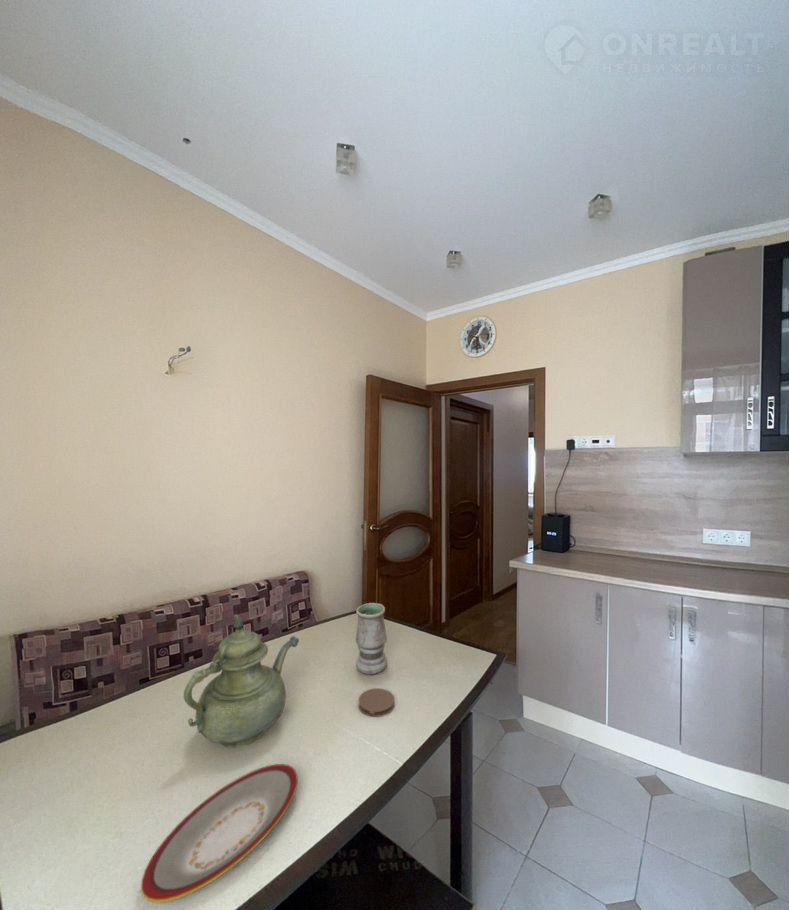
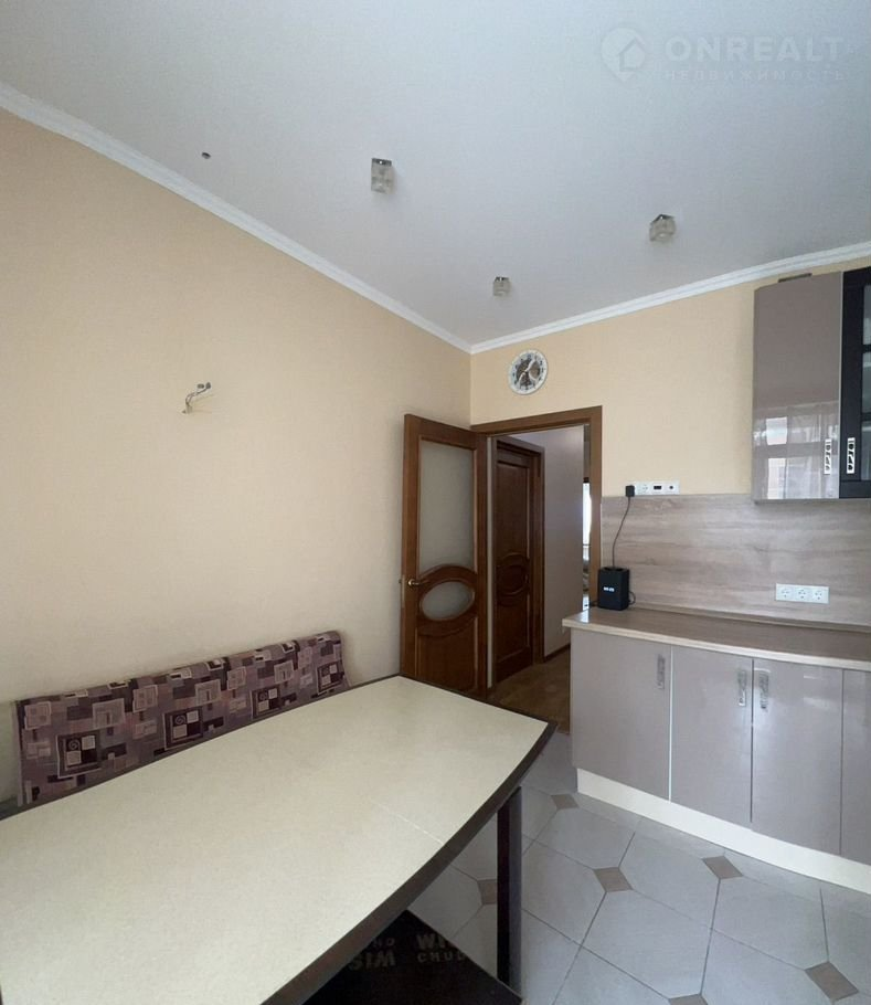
- coaster (376, 701)
- plate (230, 826)
- vase (371, 637)
- teapot (248, 668)
